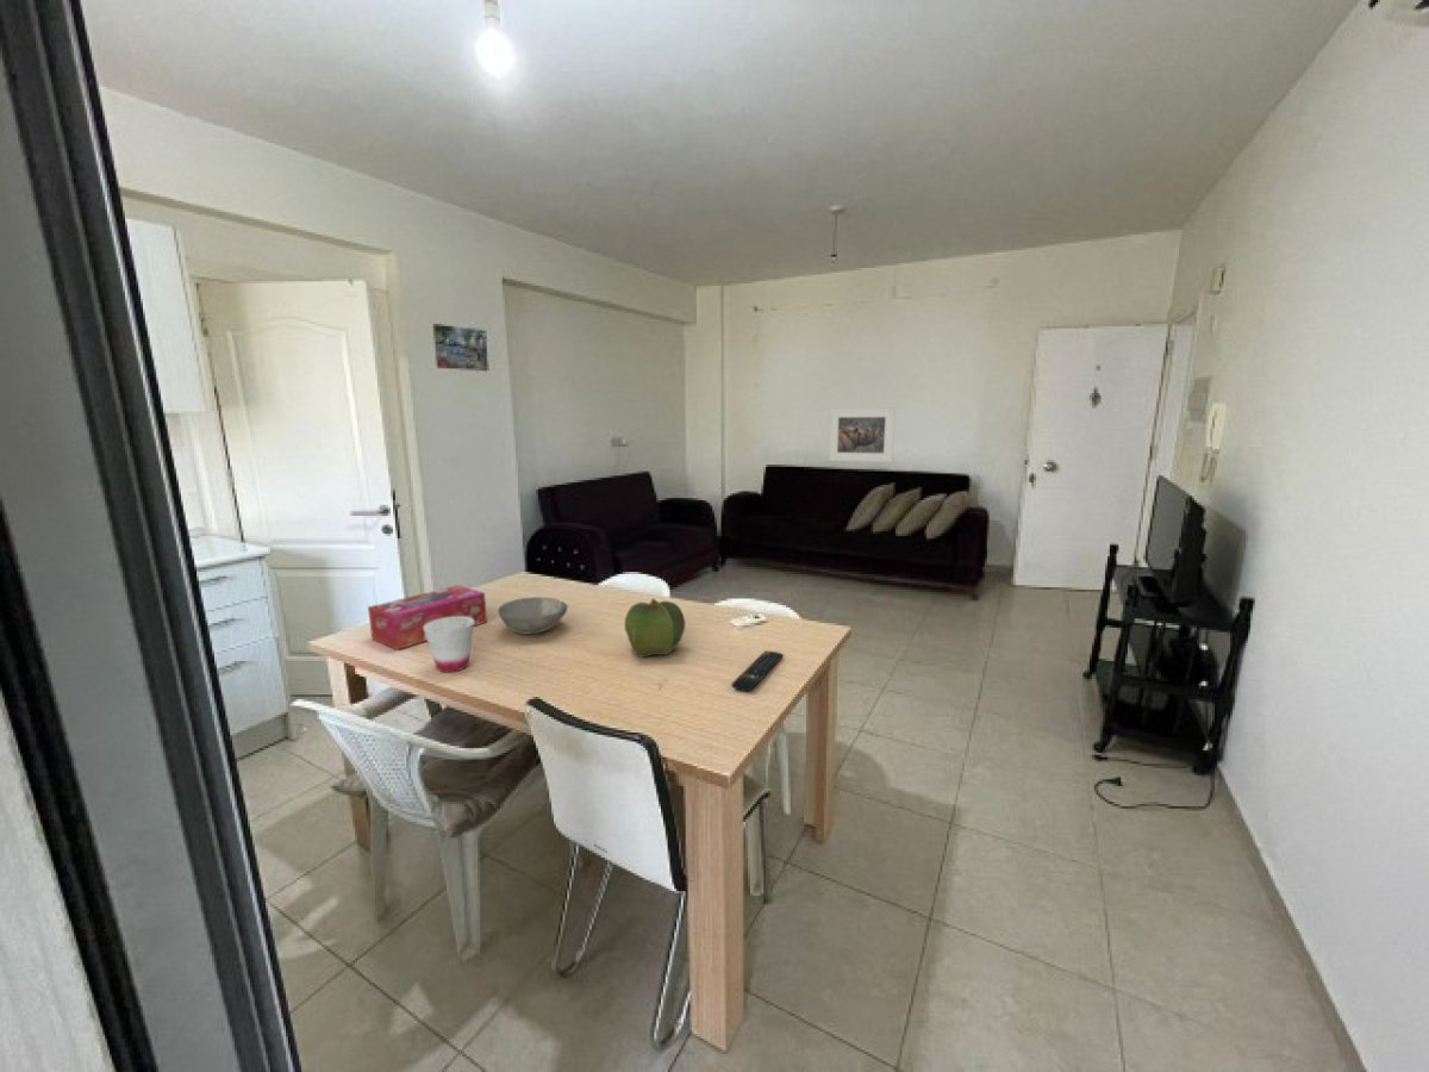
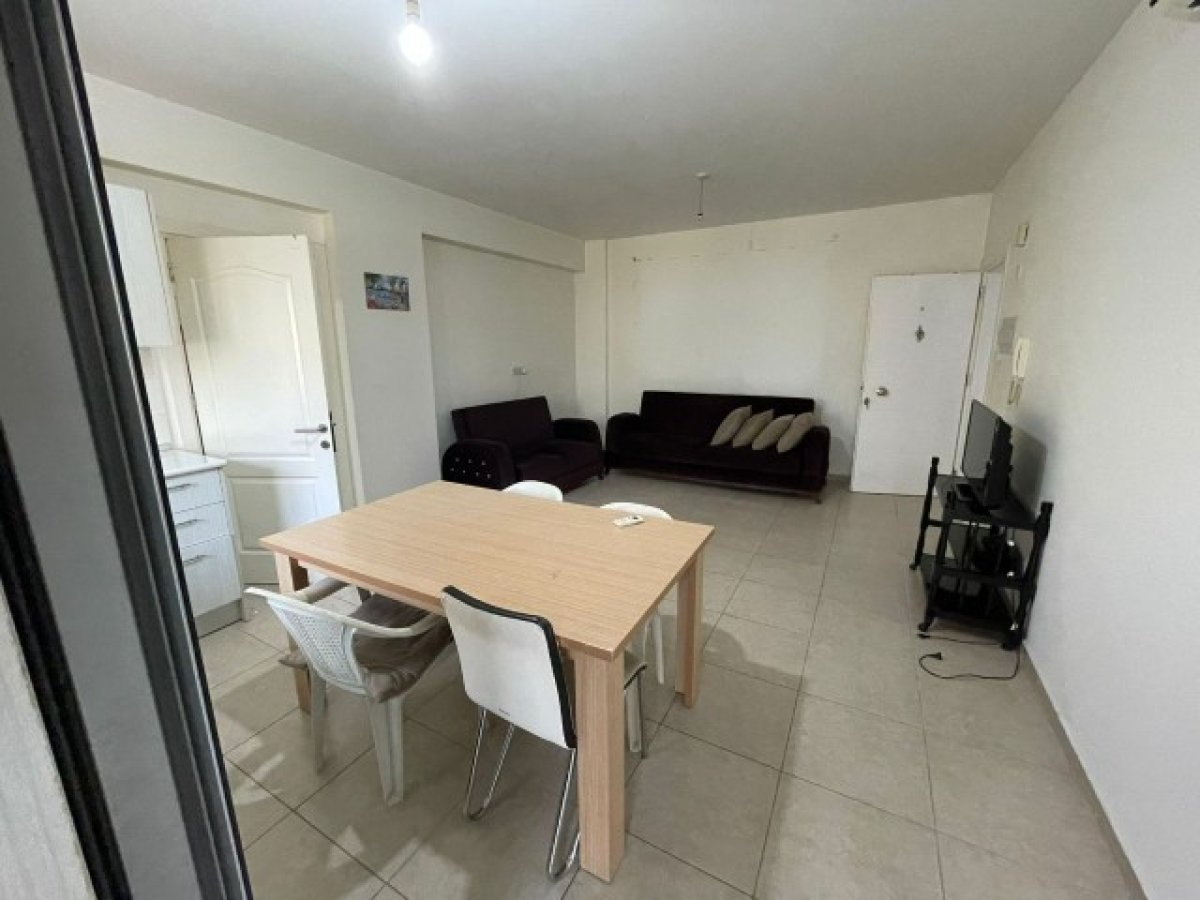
- remote control (759, 669)
- cabbage (651, 627)
- bowl (532, 618)
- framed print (861, 435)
- cup (450, 644)
- tissue box (430, 615)
